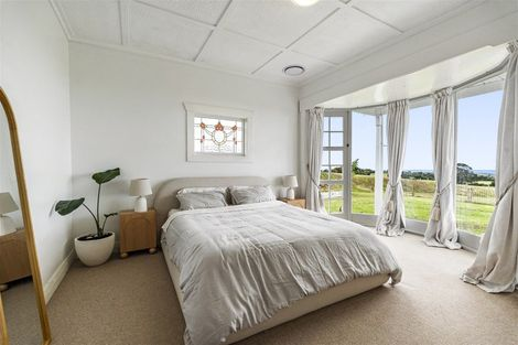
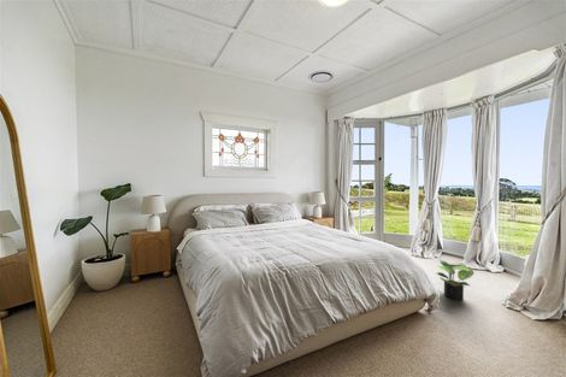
+ potted plant (449, 277)
